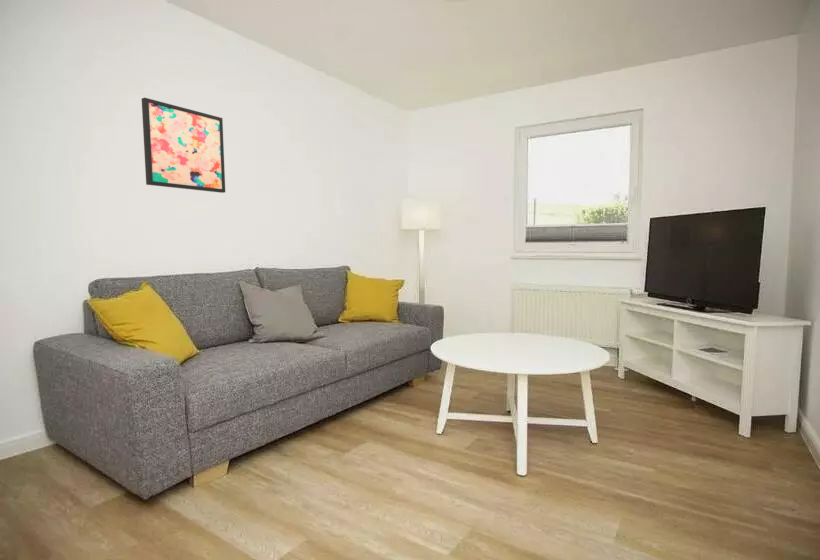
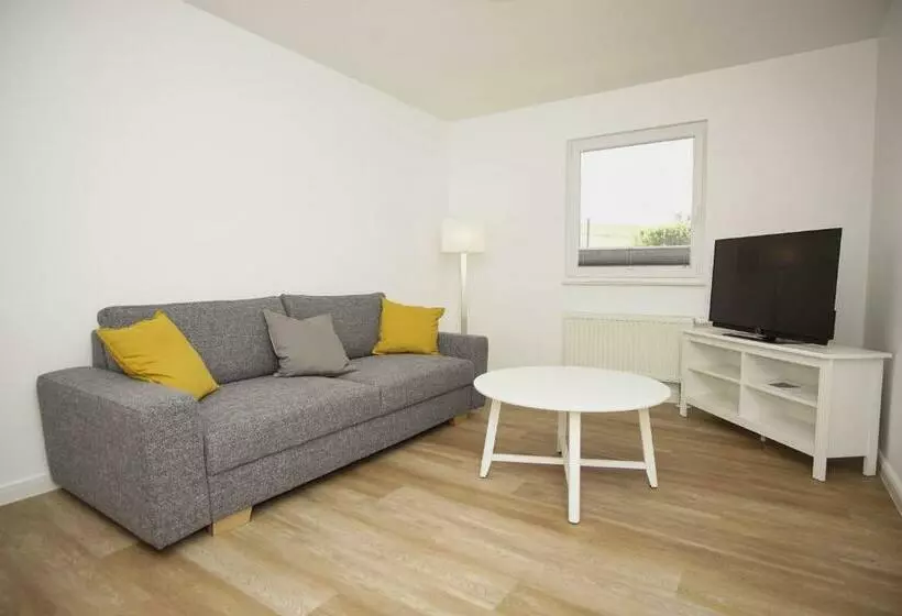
- wall art (186, 149)
